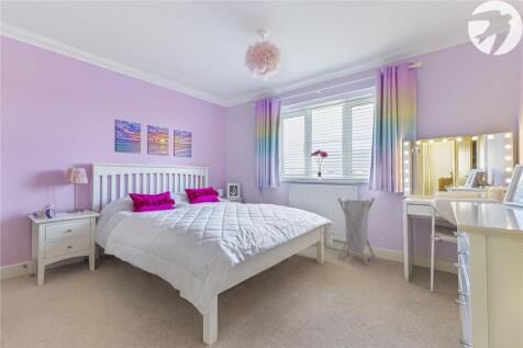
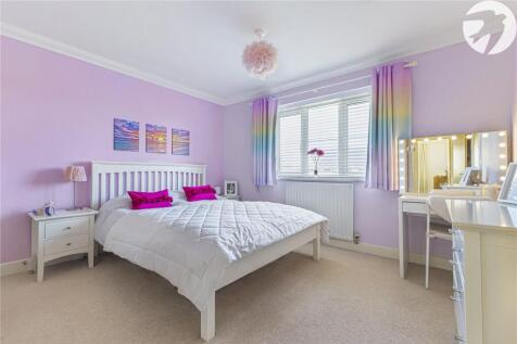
- laundry hamper (356, 227)
